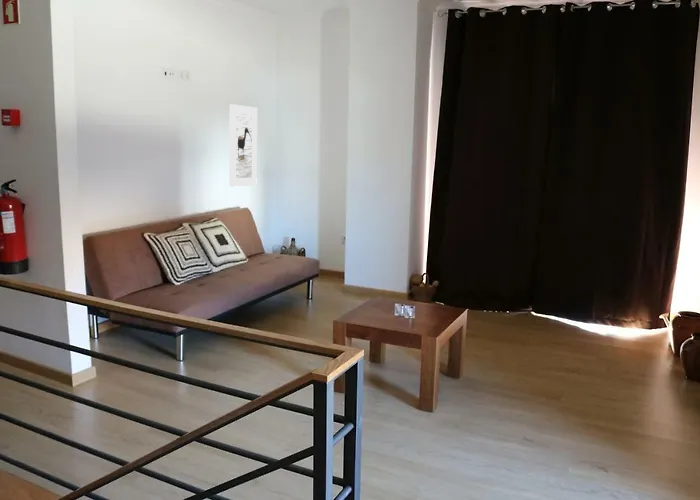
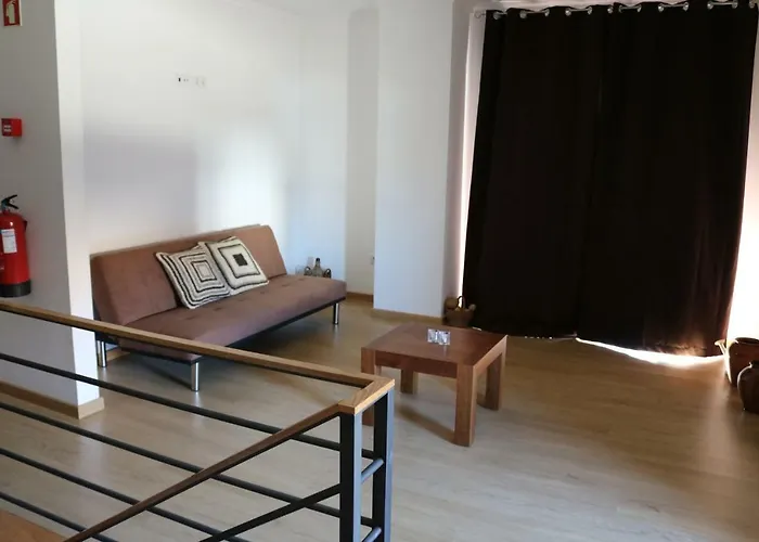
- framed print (243, 146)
